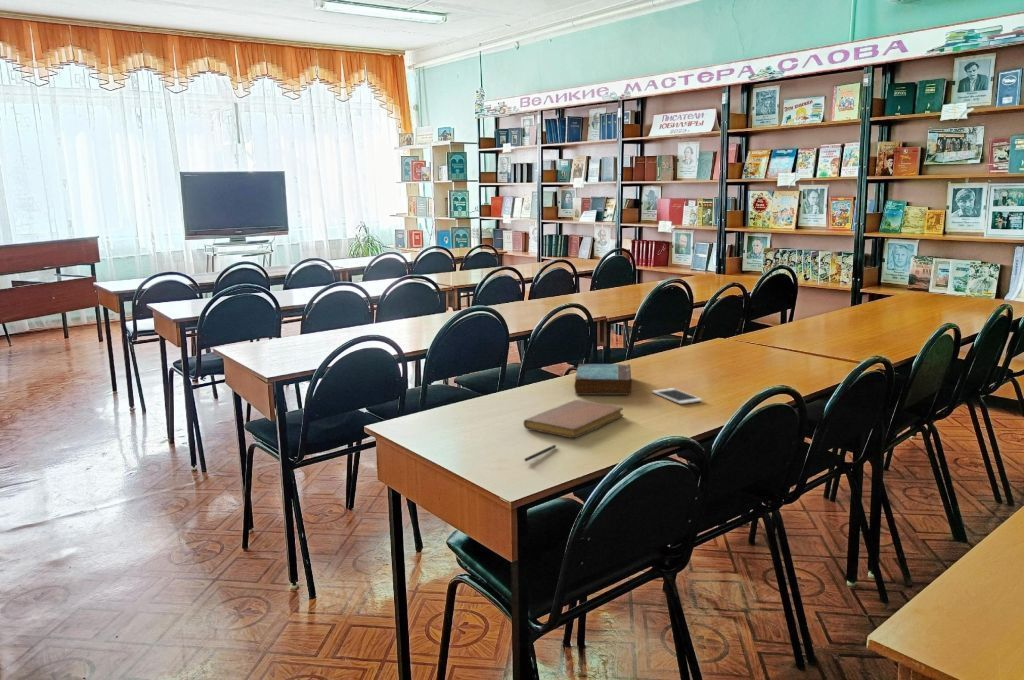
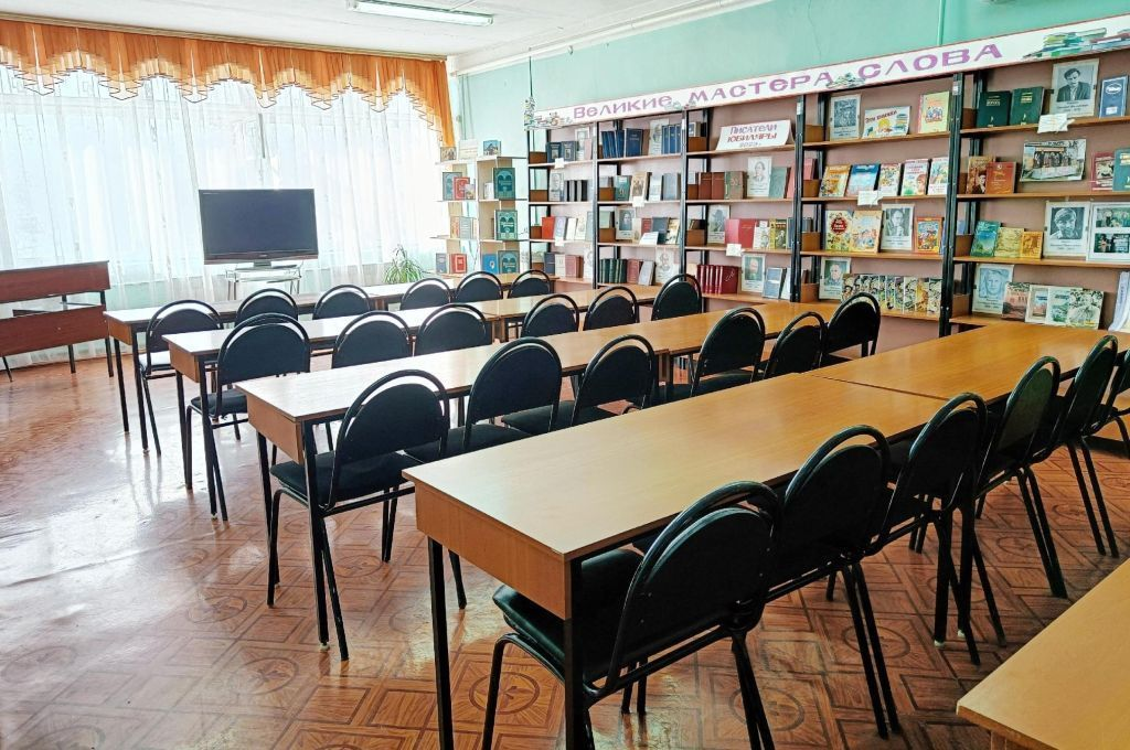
- notebook (574, 417)
- book (603, 378)
- cell phone (676, 395)
- pen (541, 452)
